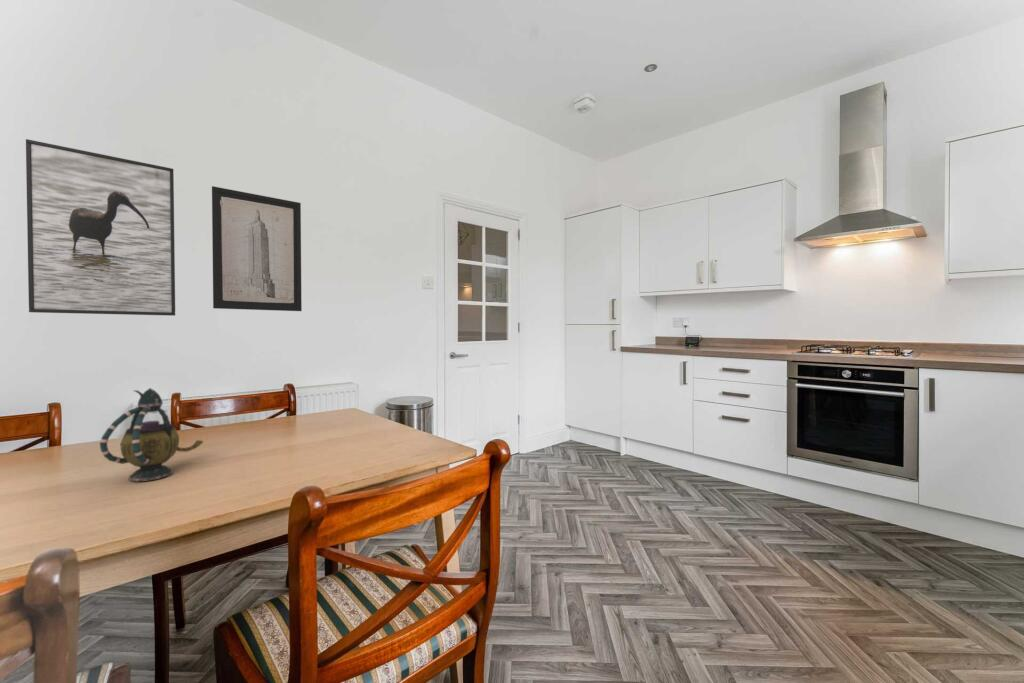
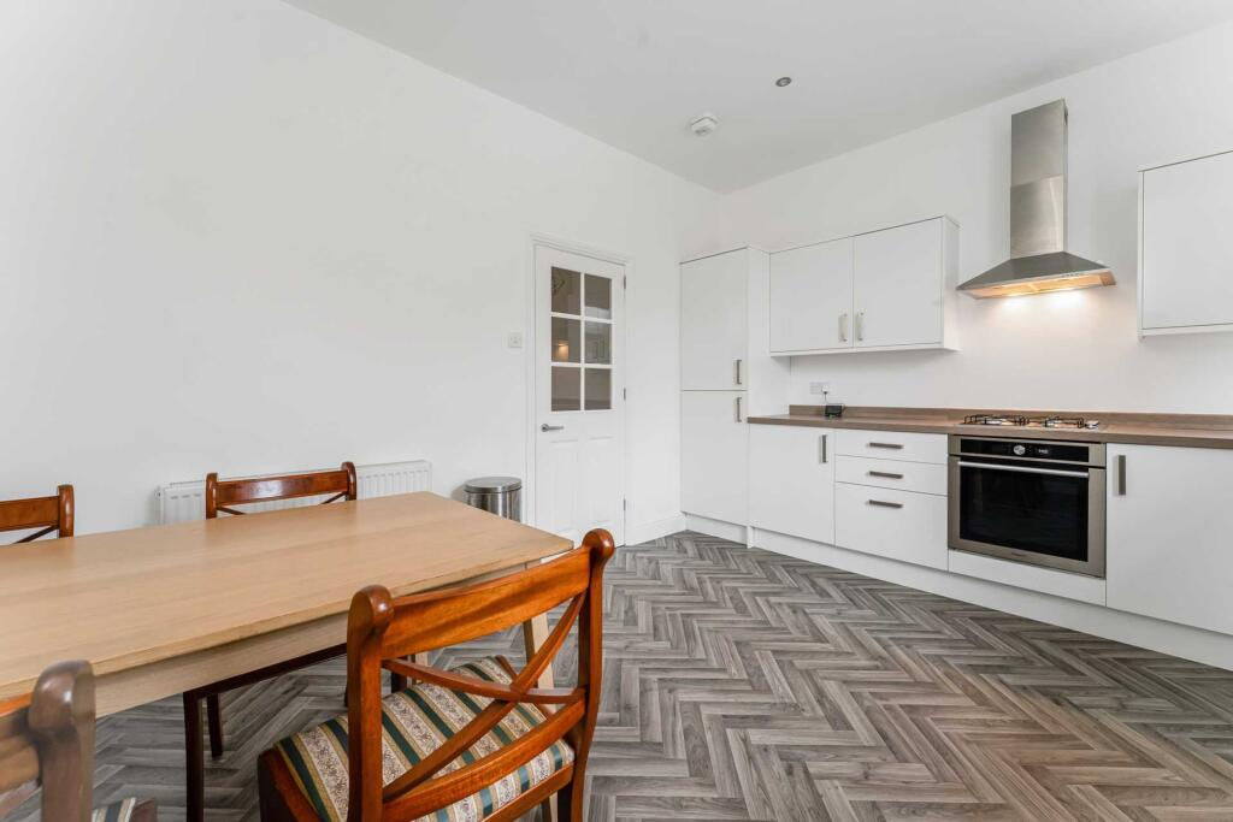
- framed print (106, 235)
- teapot (162, 428)
- wall art (259, 252)
